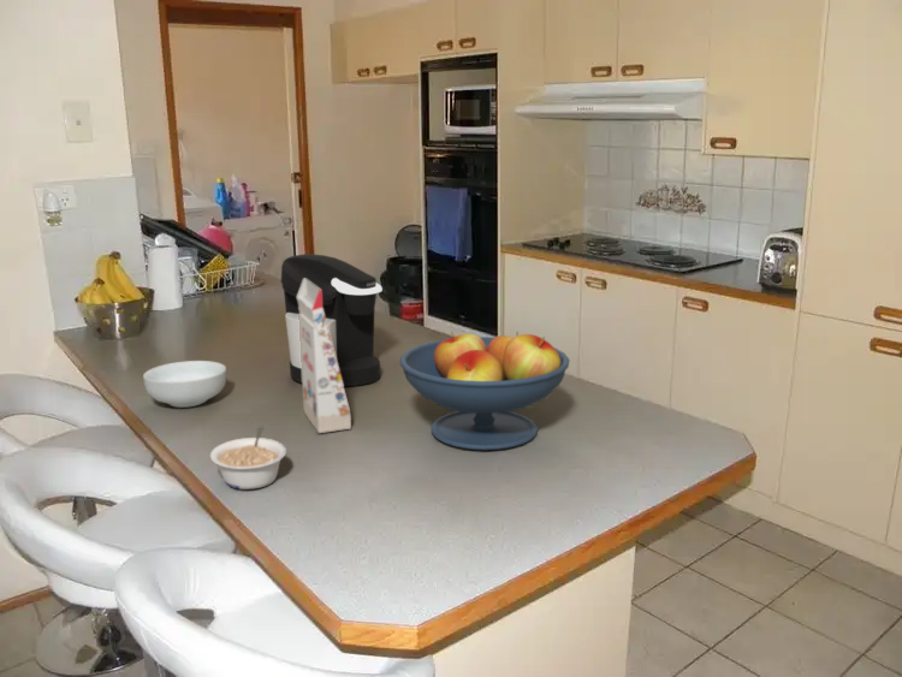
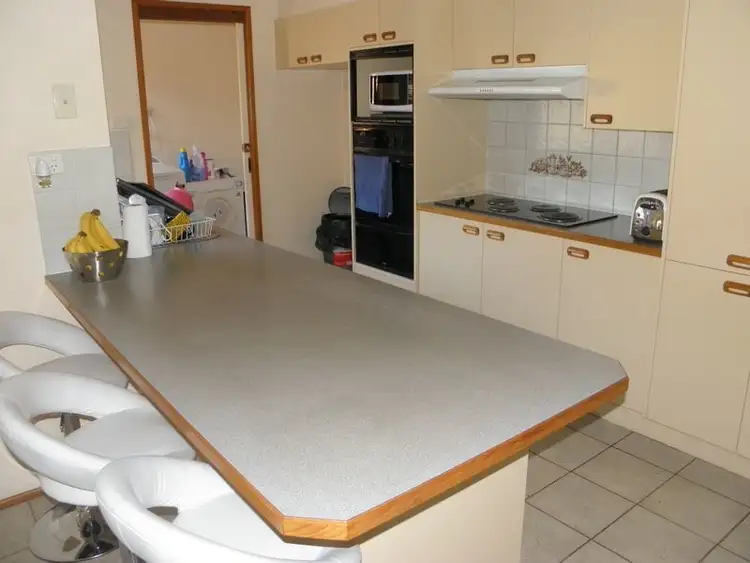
- fruit bowl (483, 381)
- gift box (322, 352)
- legume (248, 461)
- coffee maker (336, 316)
- cereal bowl (186, 386)
